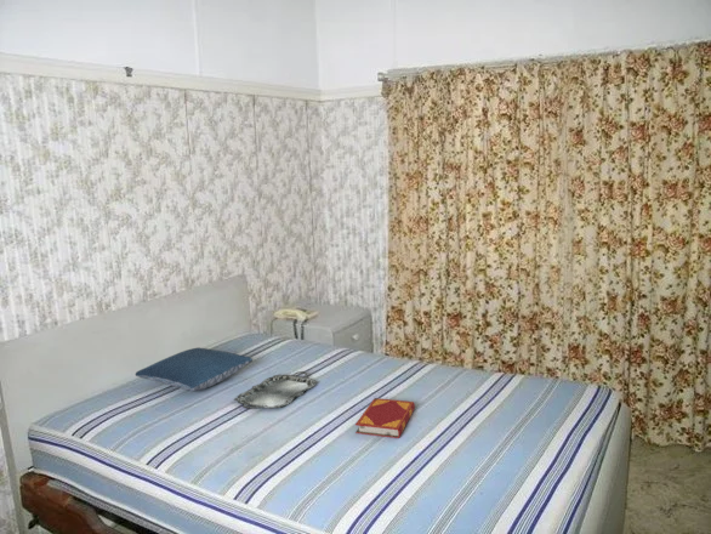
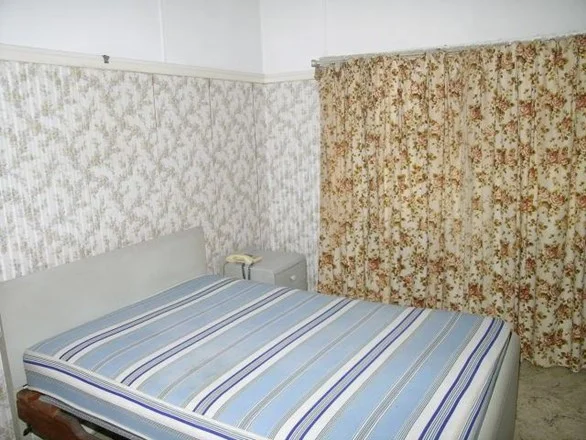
- hardback book (386, 416)
- serving tray (277, 390)
- pillow (195, 367)
